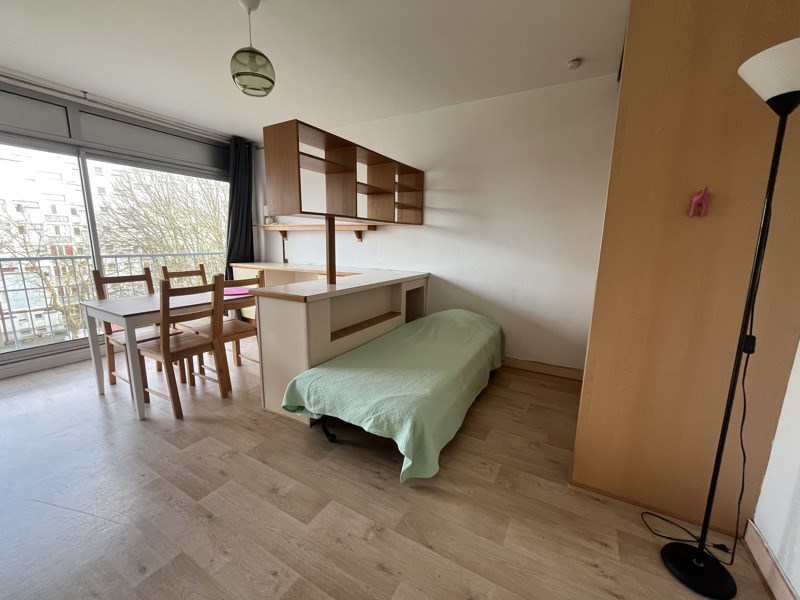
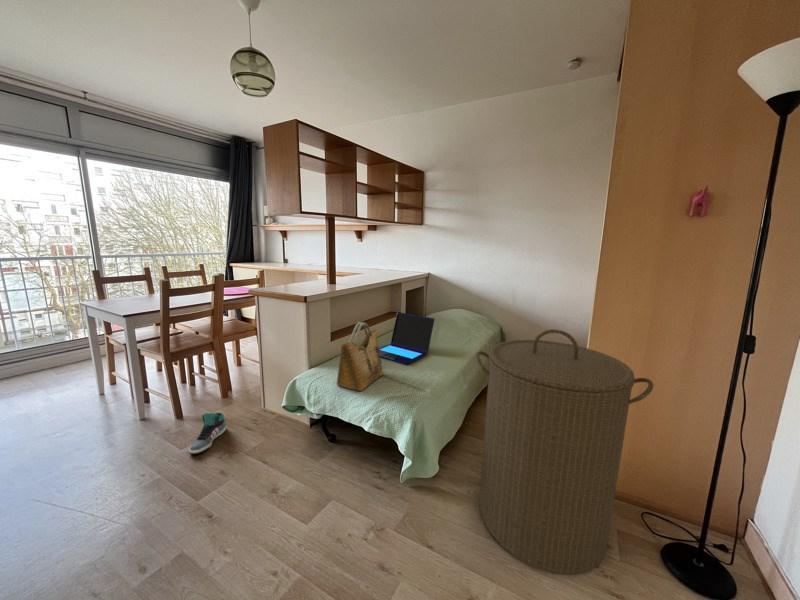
+ grocery bag (360, 352)
+ laundry hamper (548, 429)
+ laptop (401, 335)
+ sneaker (208, 428)
